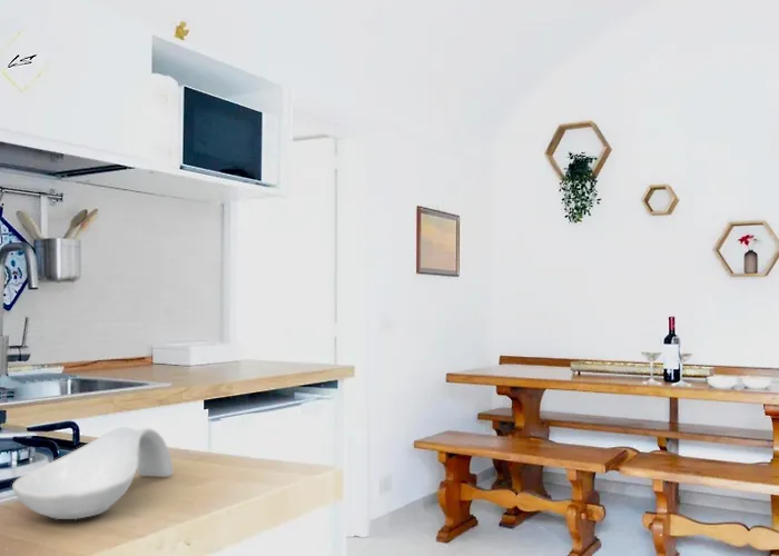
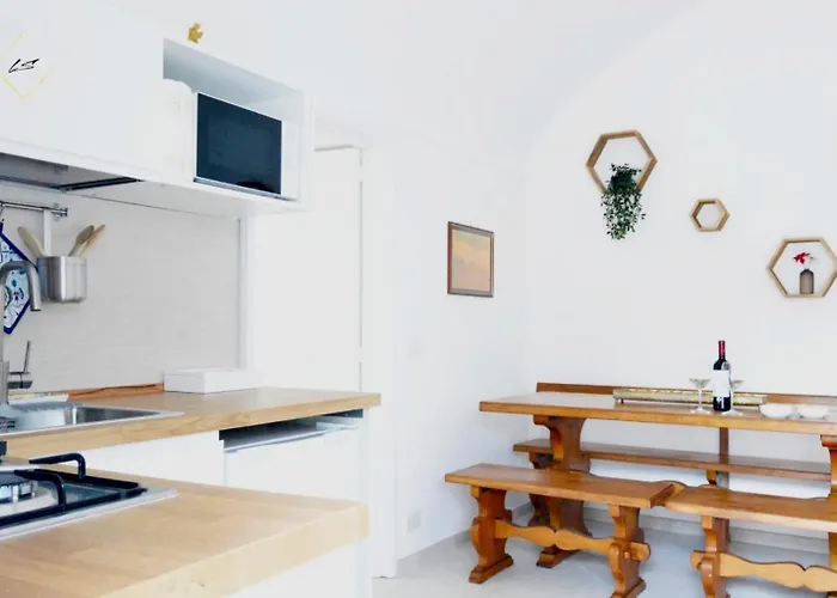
- spoon rest (106, 467)
